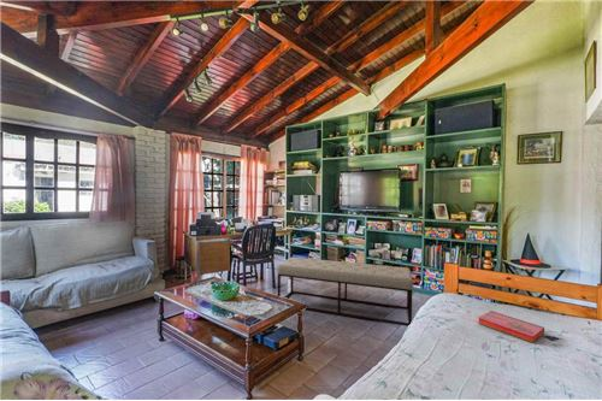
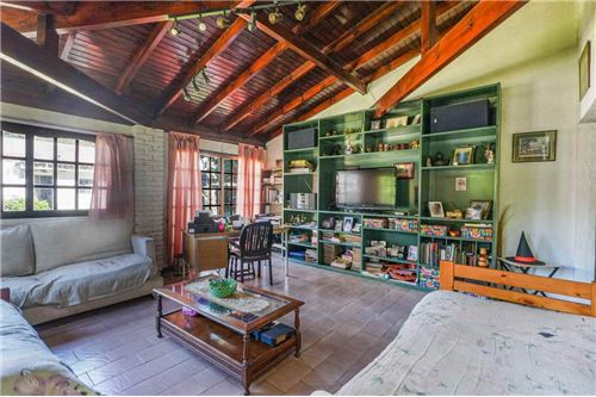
- bench (344, 285)
- hardback book (509, 325)
